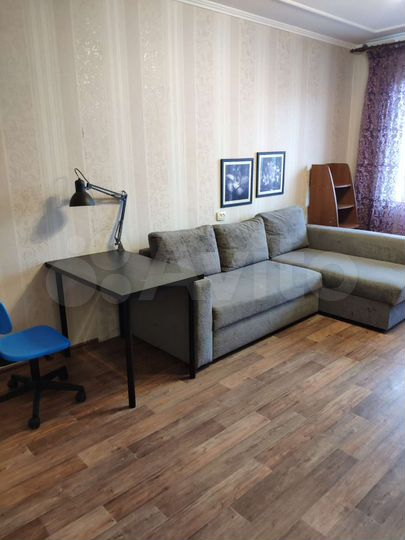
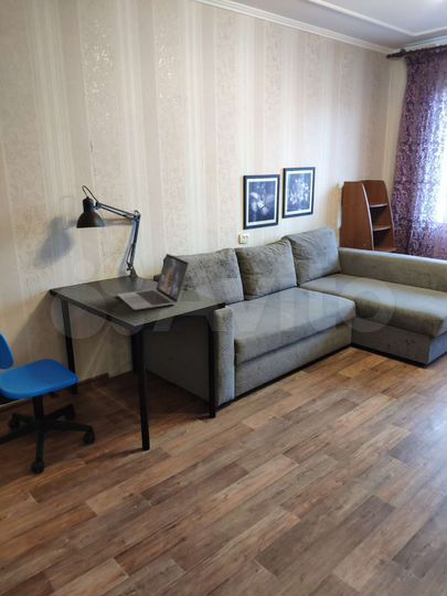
+ laptop (158, 281)
